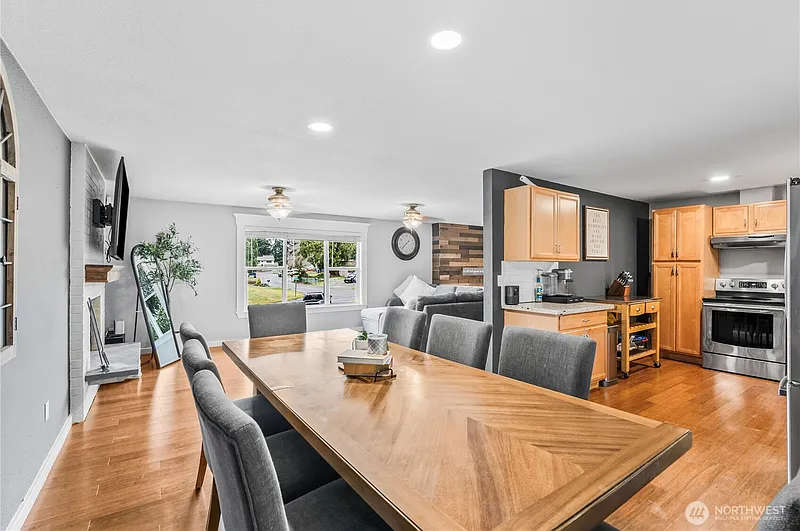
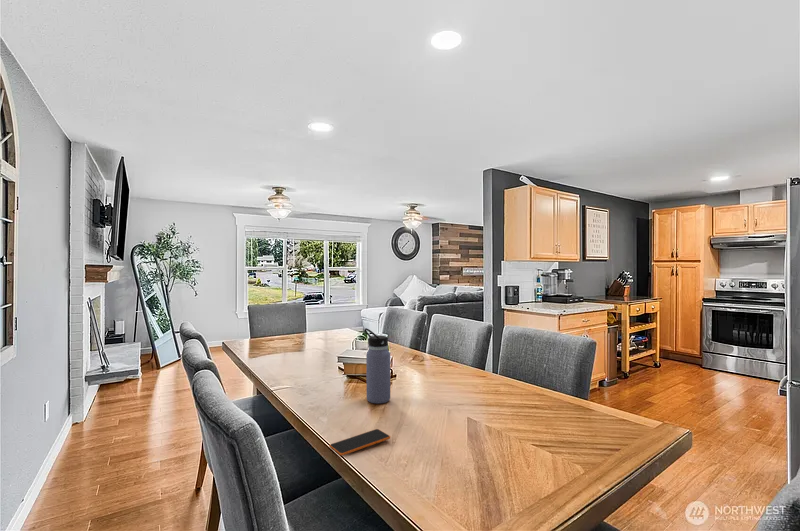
+ smartphone (360, 441)
+ water bottle (377, 363)
